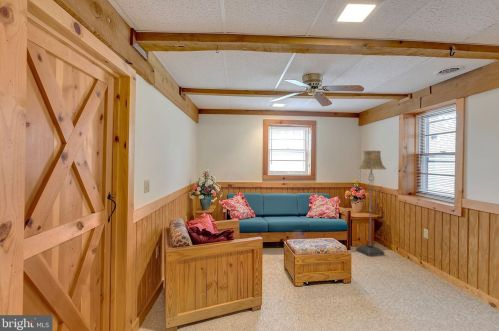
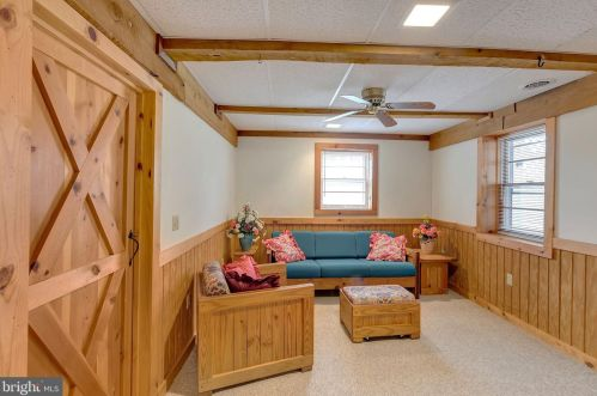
- floor lamp (370, 201)
